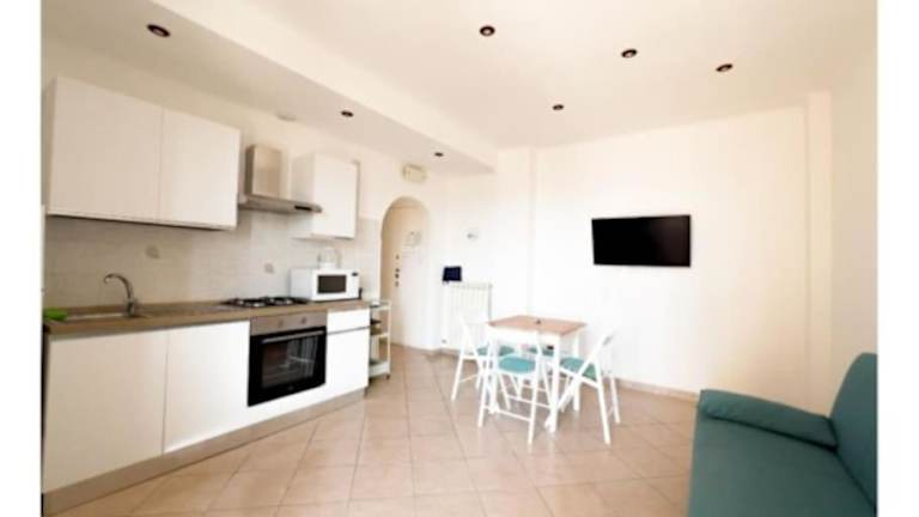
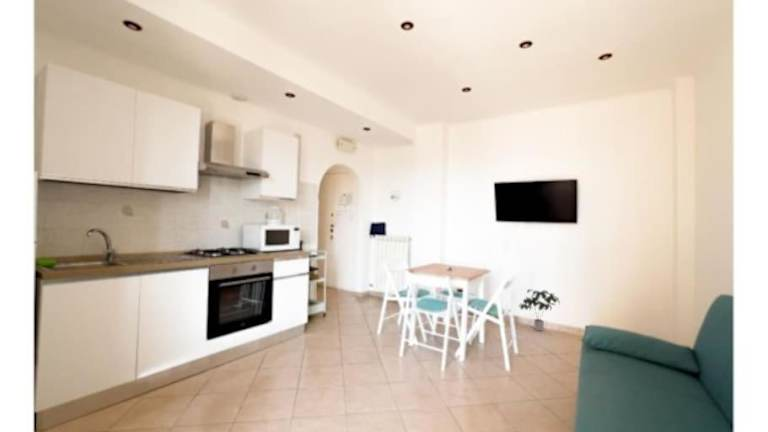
+ potted plant (538, 310)
